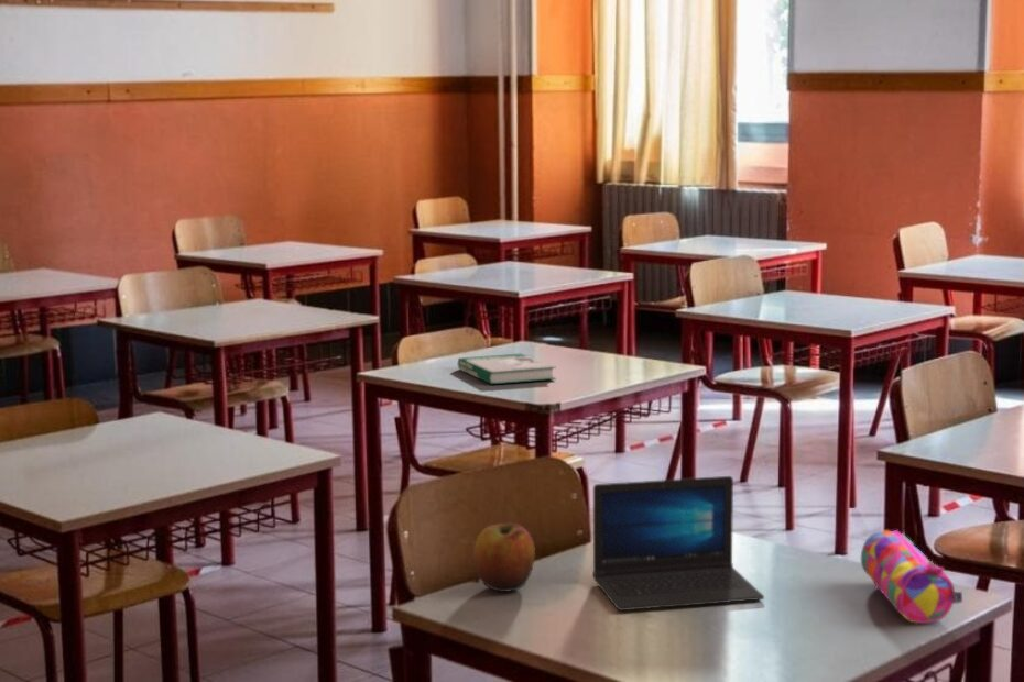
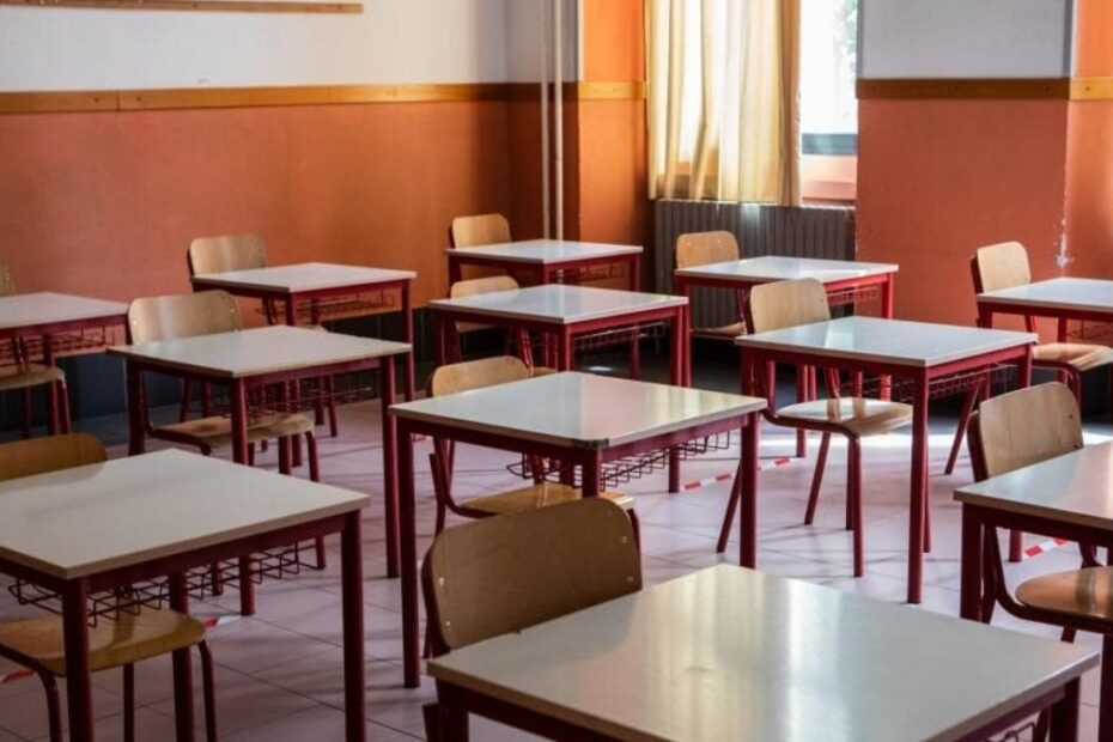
- apple (504, 557)
- book (505, 367)
- laptop (676, 541)
- pencil case (907, 574)
